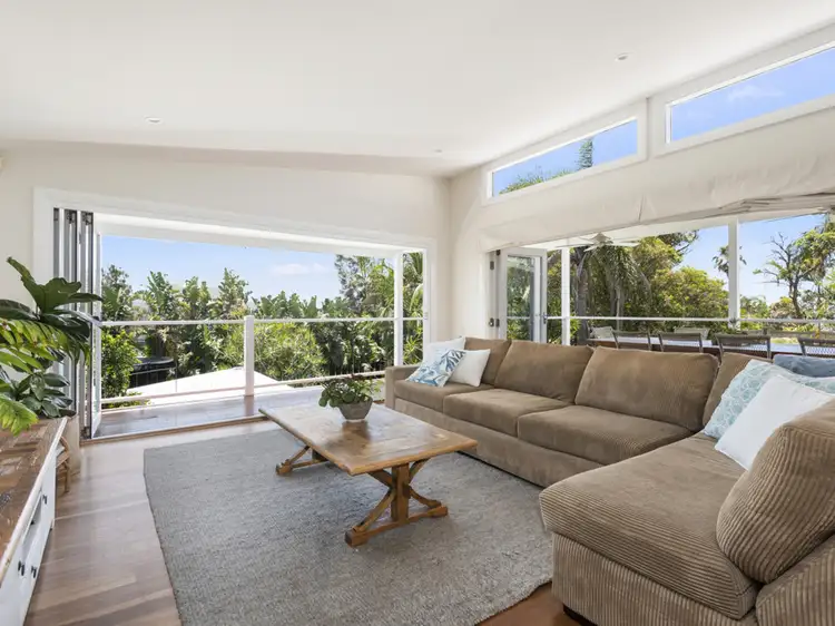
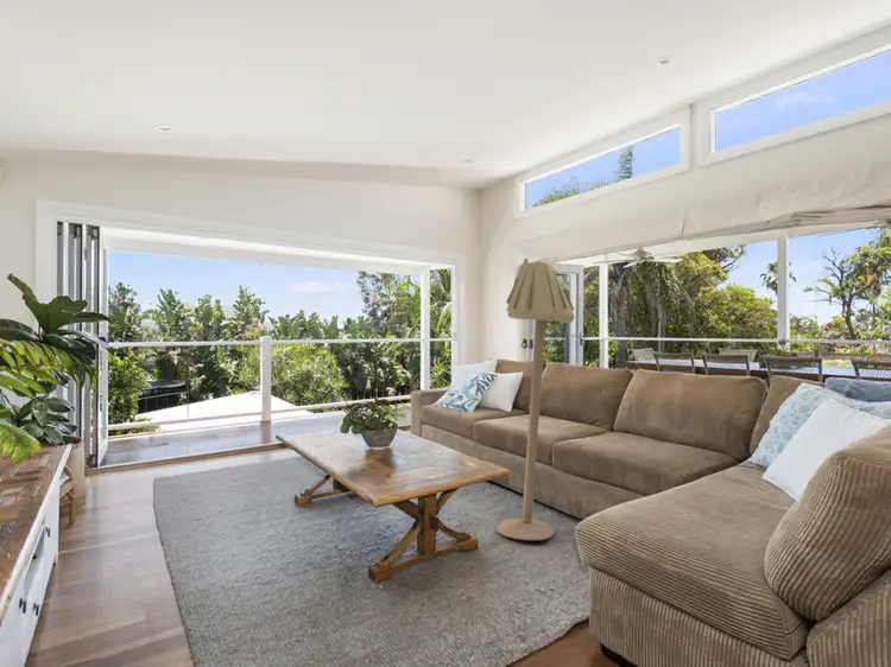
+ floor lamp (536, 392)
